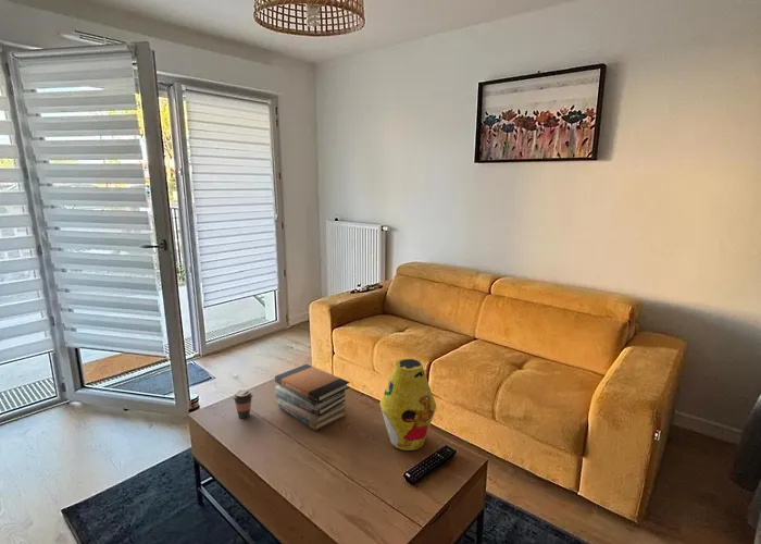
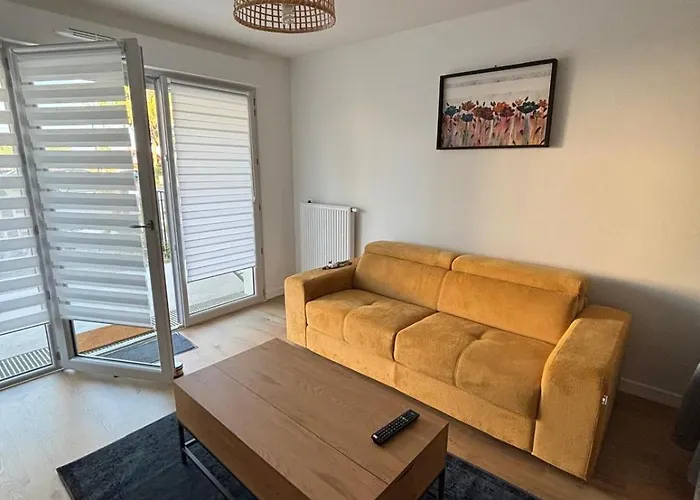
- coffee cup (242, 404)
- vase (408, 403)
- book stack (311, 394)
